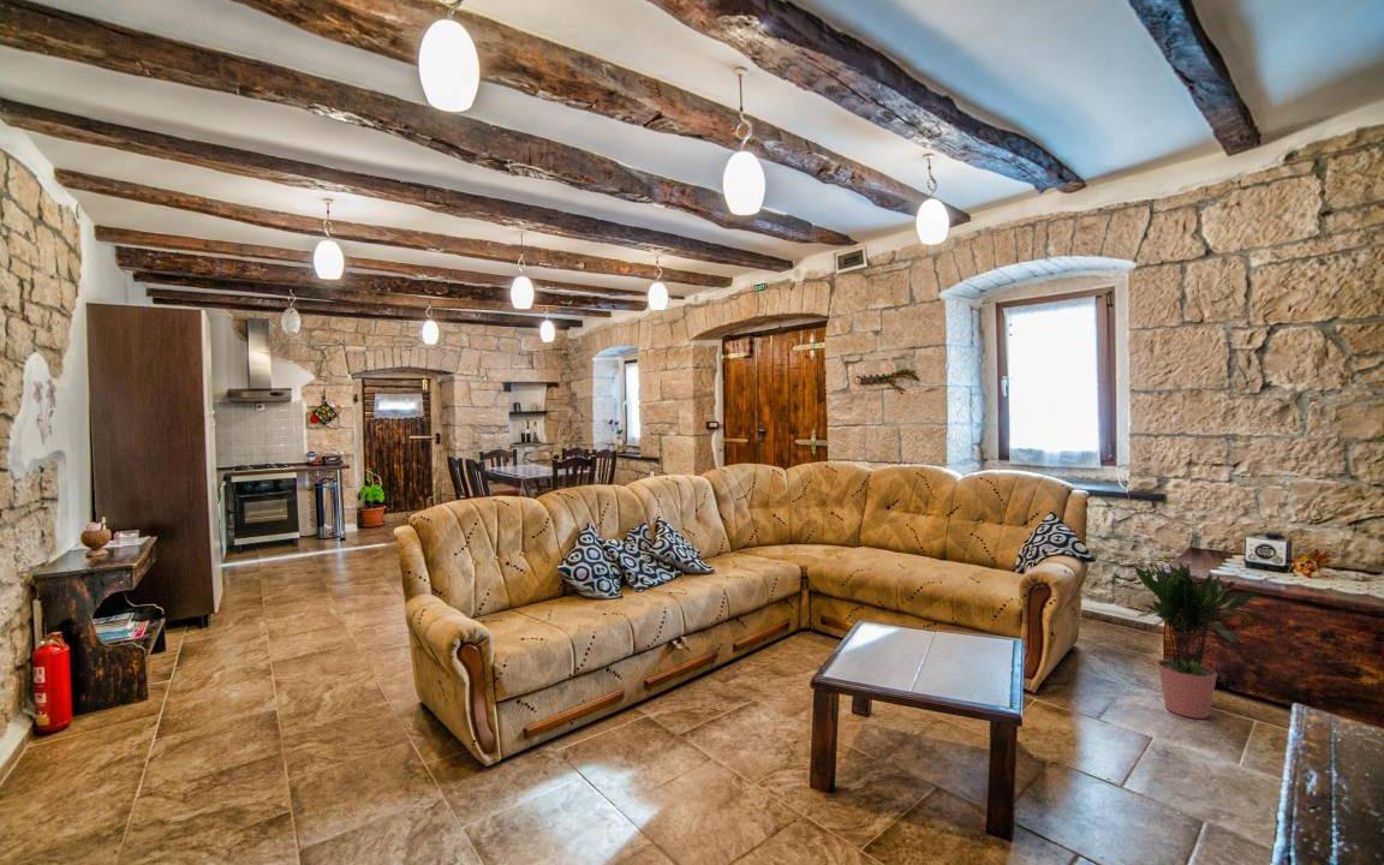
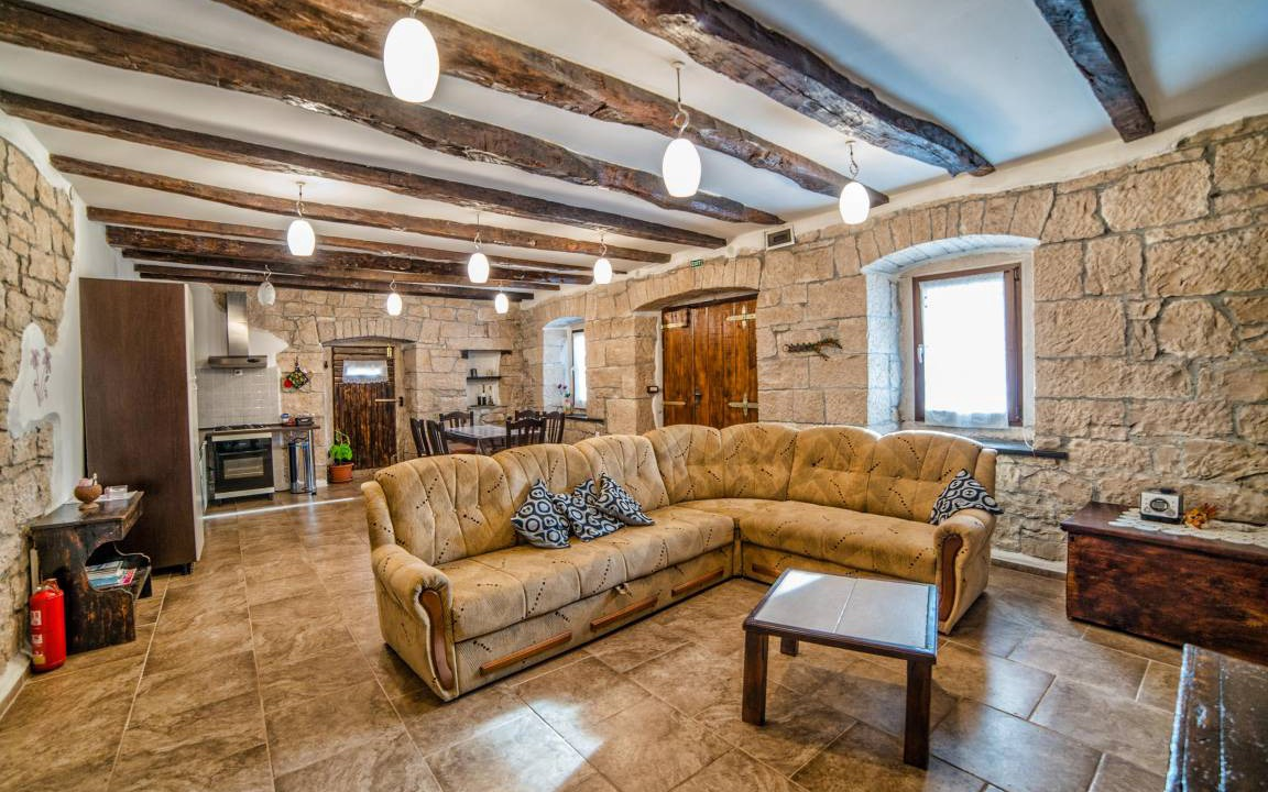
- potted plant (1198, 637)
